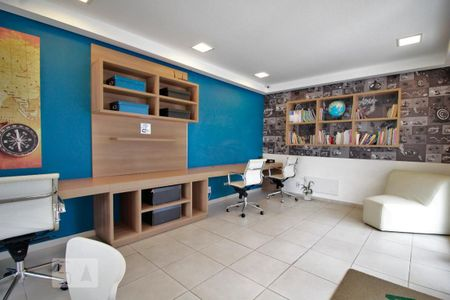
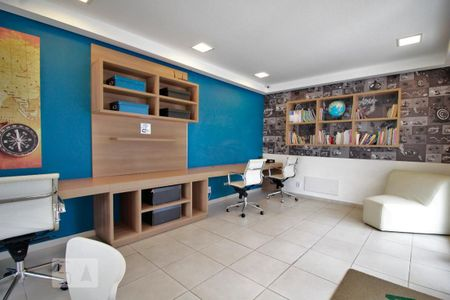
- house plant (306, 189)
